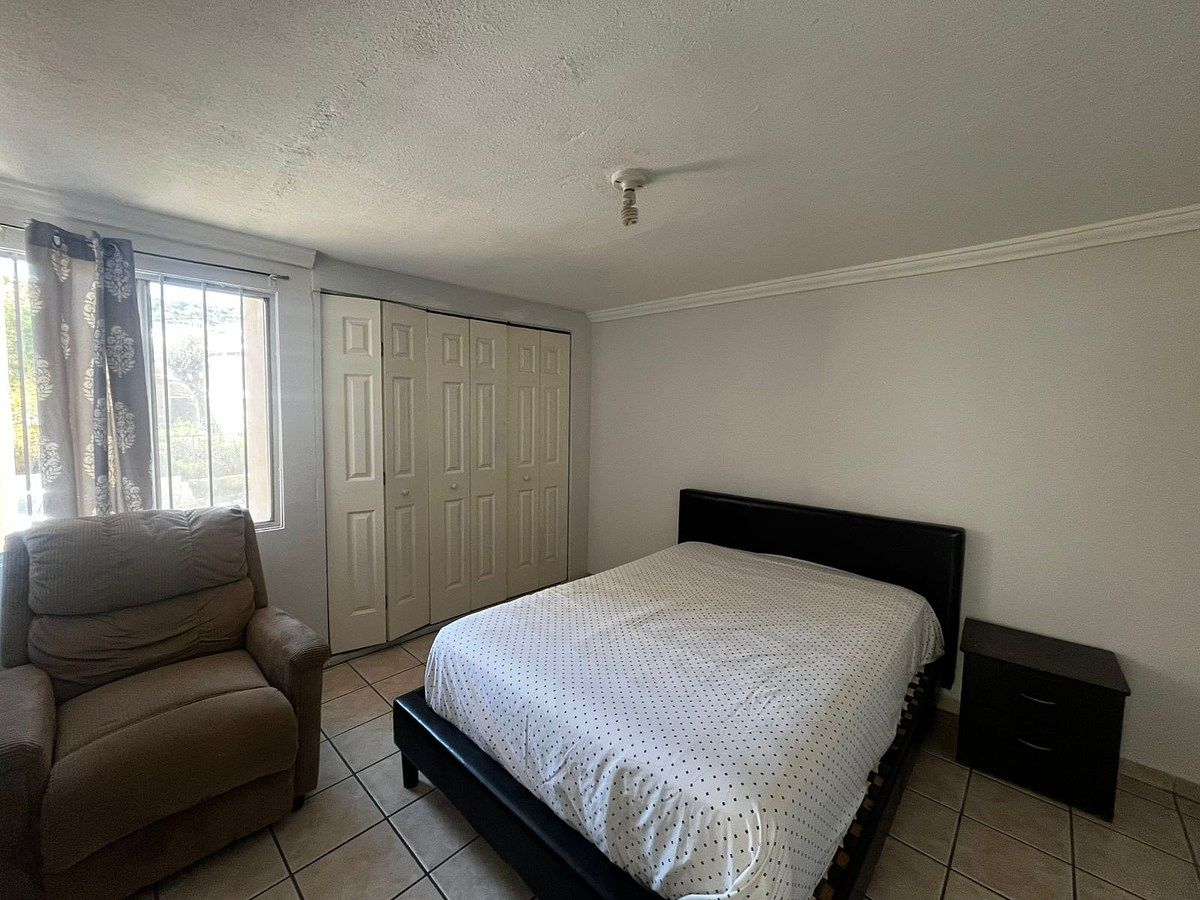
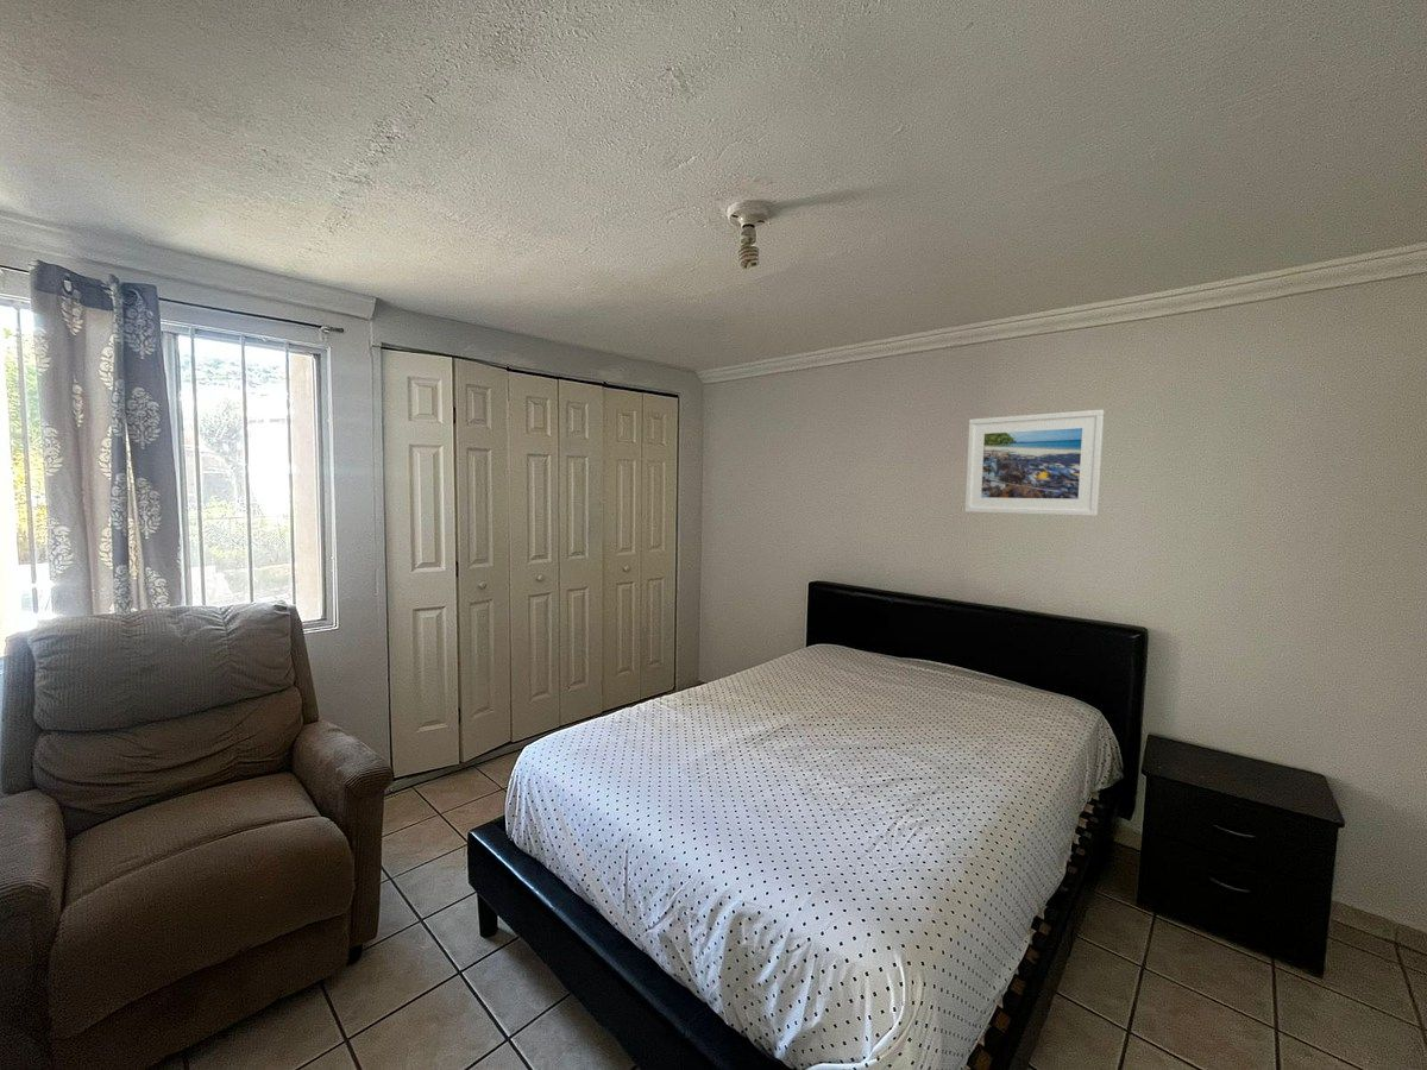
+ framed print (1029, 464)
